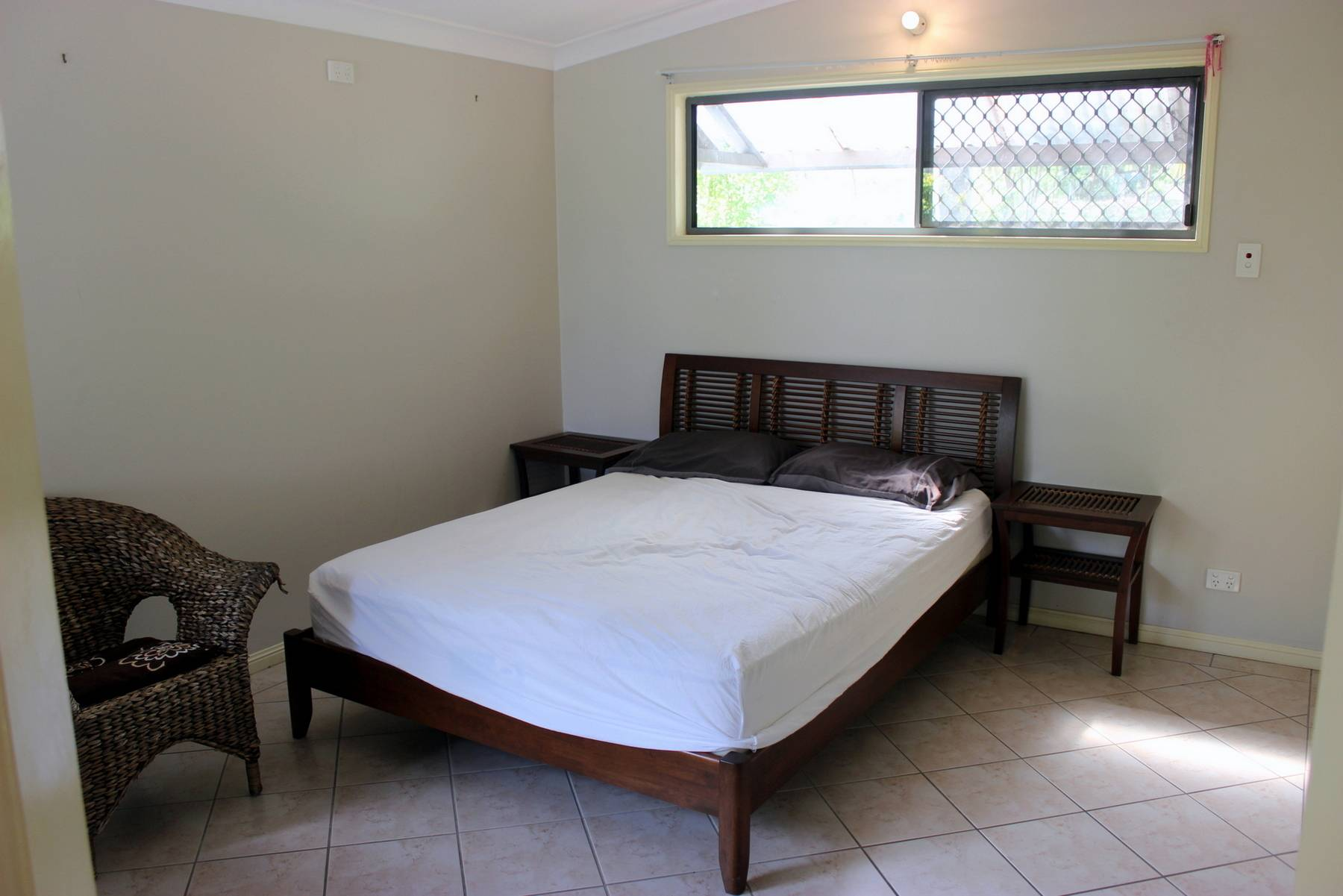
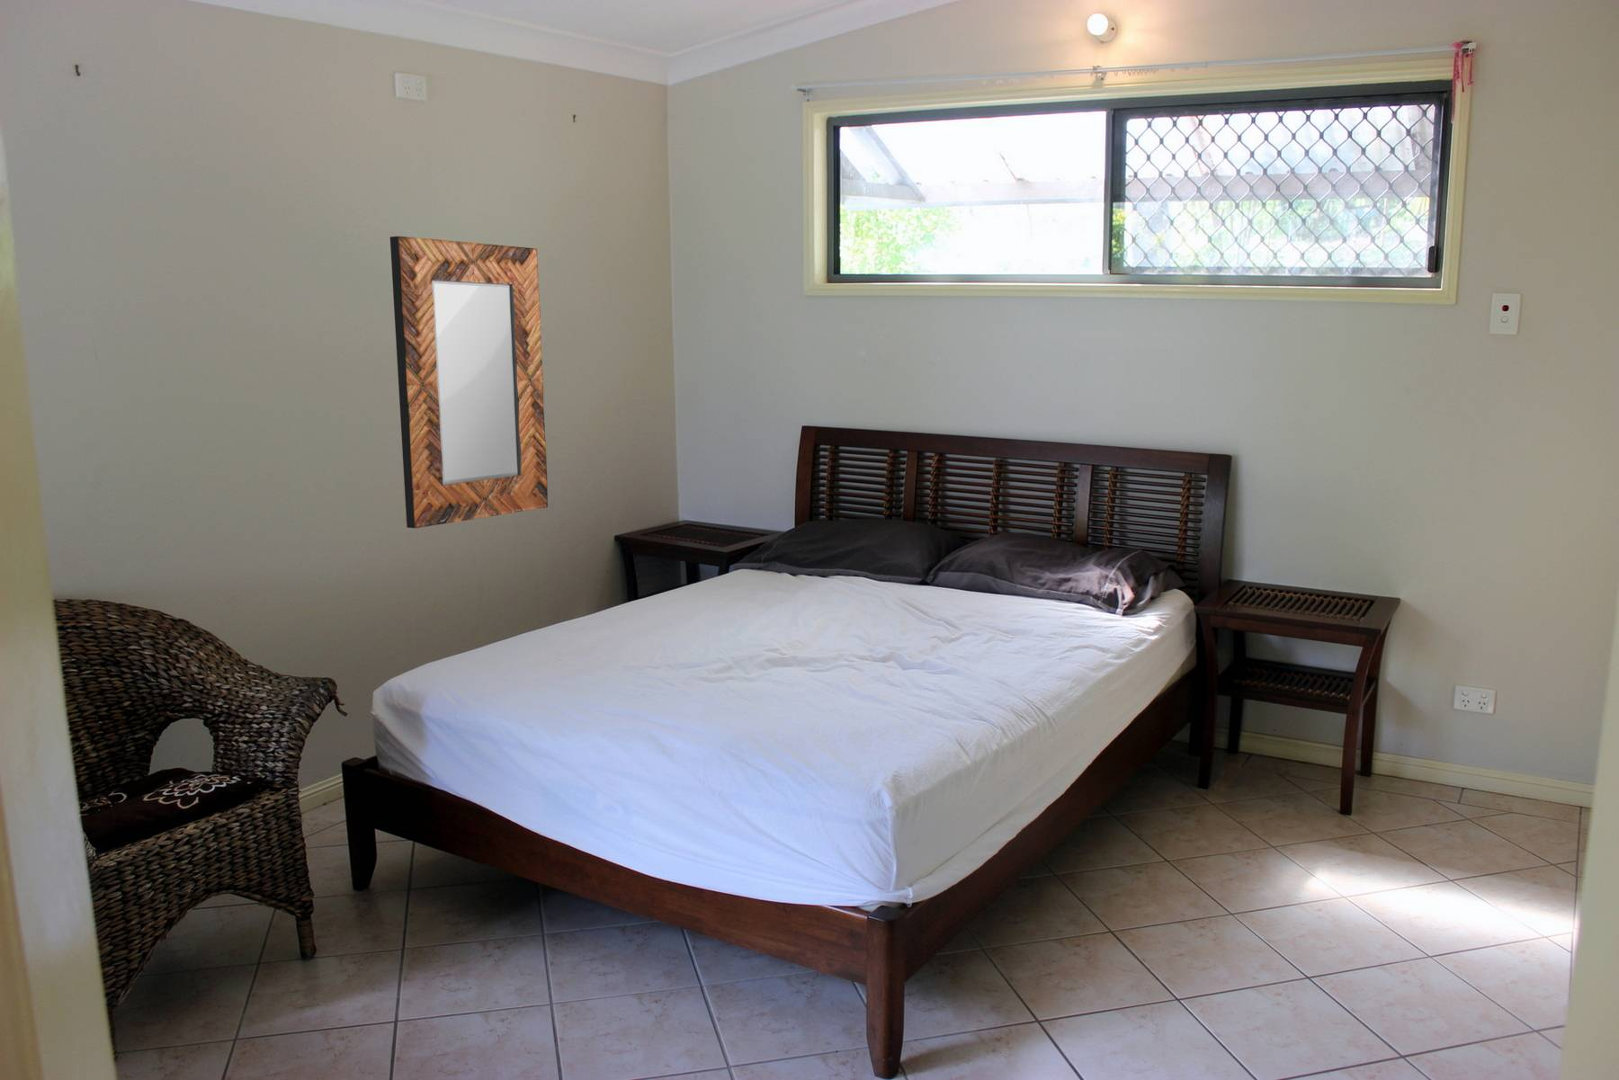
+ home mirror (475, 382)
